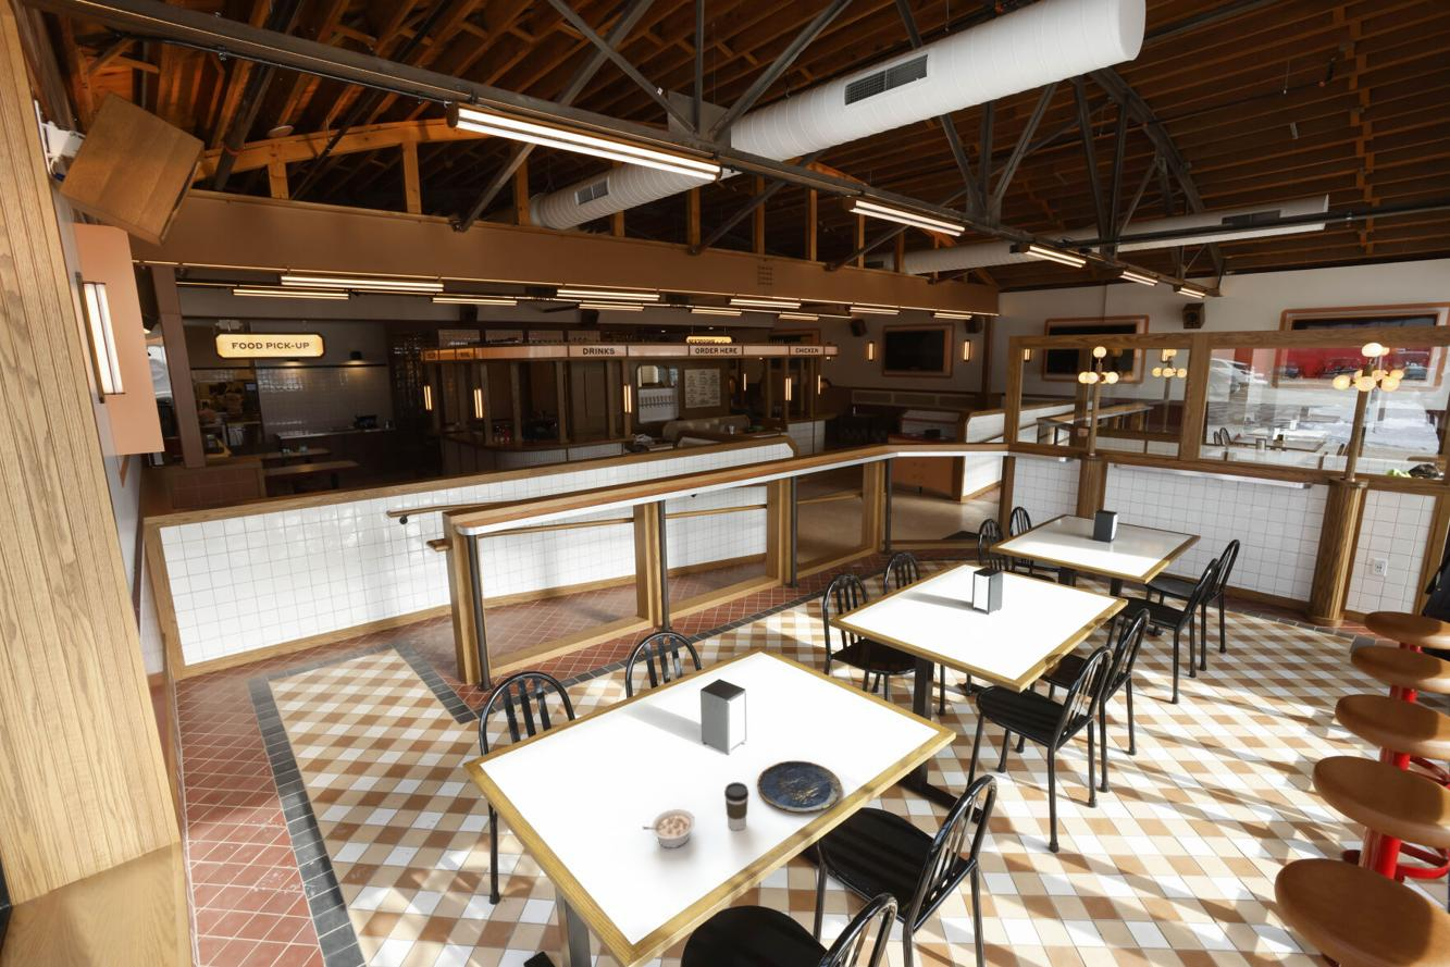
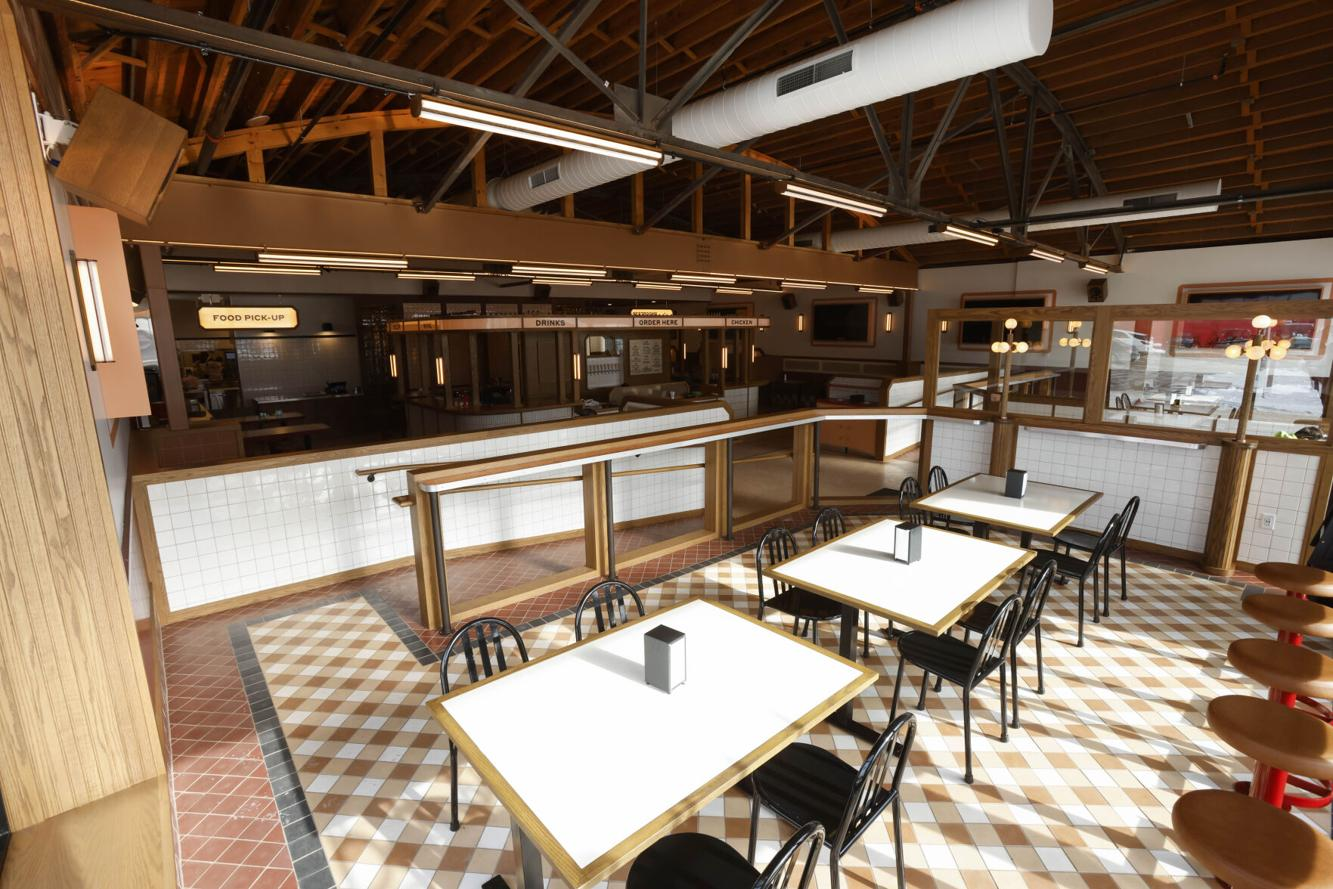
- plate (798, 786)
- coffee cup (736, 806)
- legume (672, 830)
